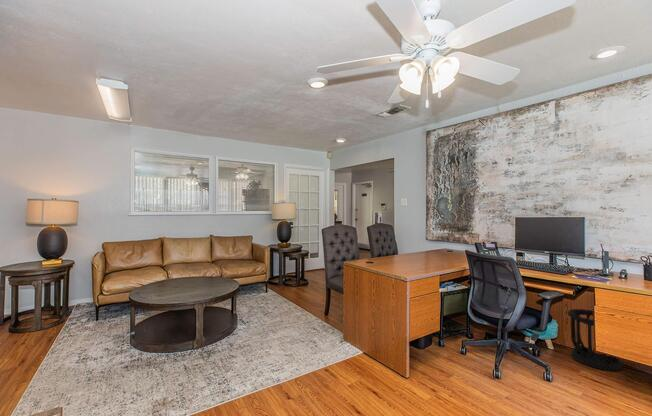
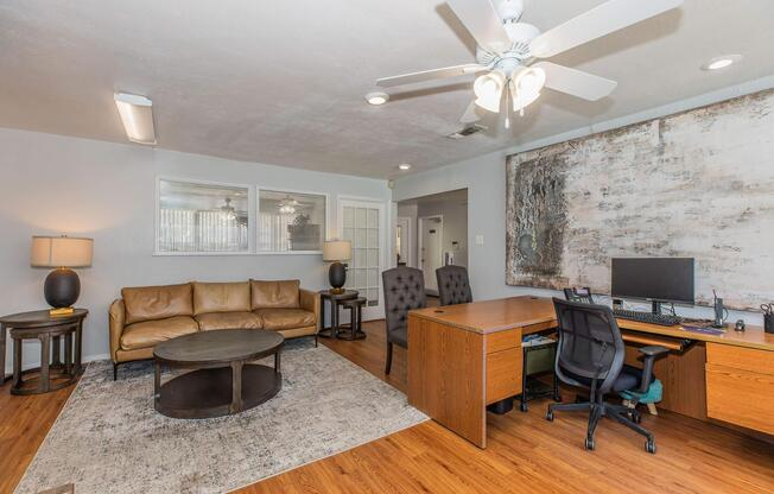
- wastebasket (591, 338)
